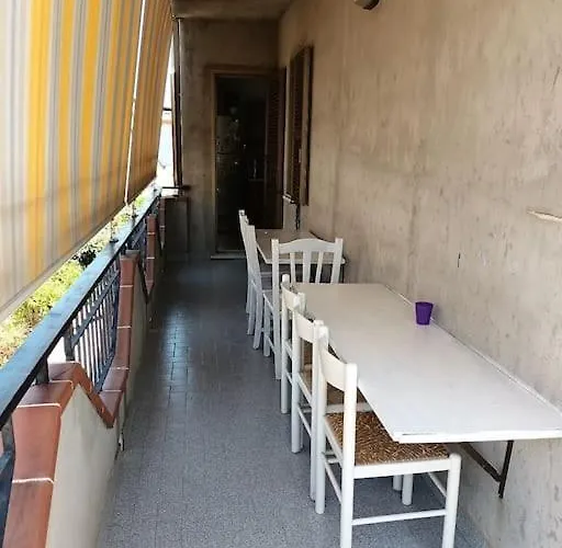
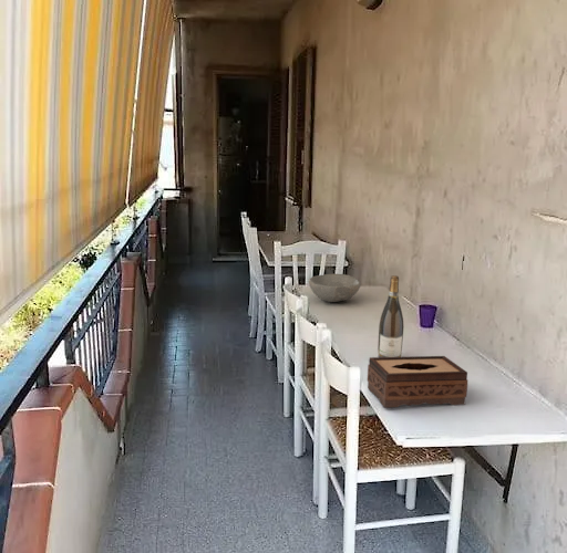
+ bowl (334, 289)
+ tissue box (415, 380)
+ wine bottle (391, 317)
